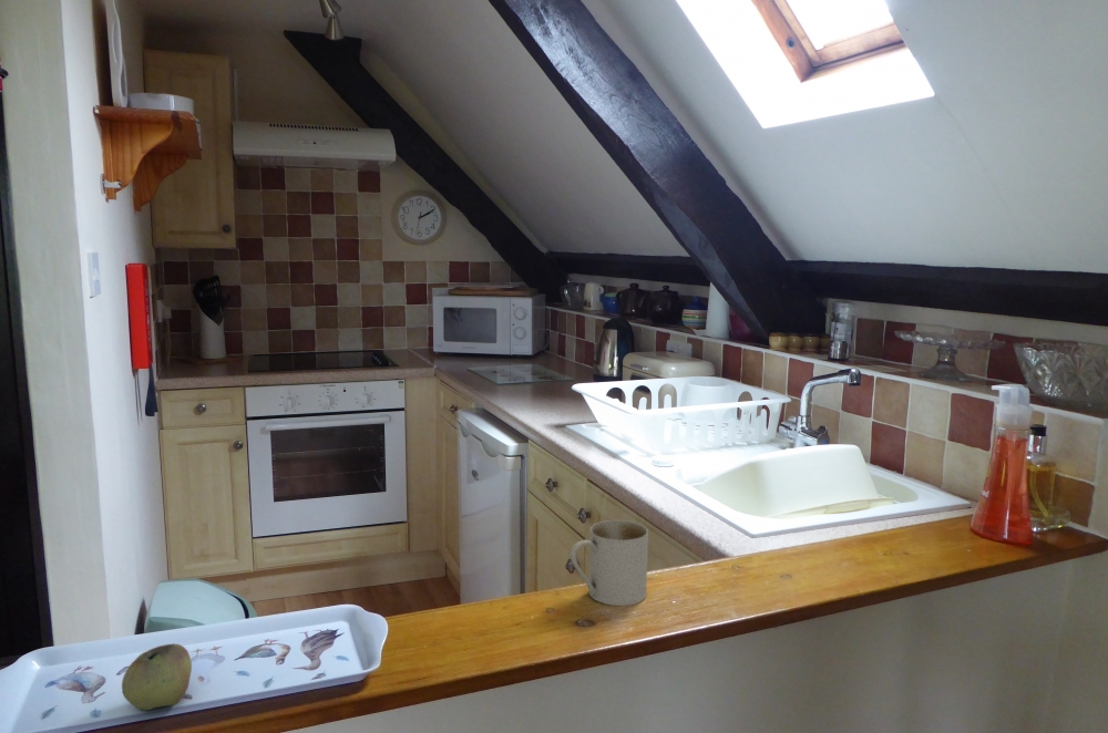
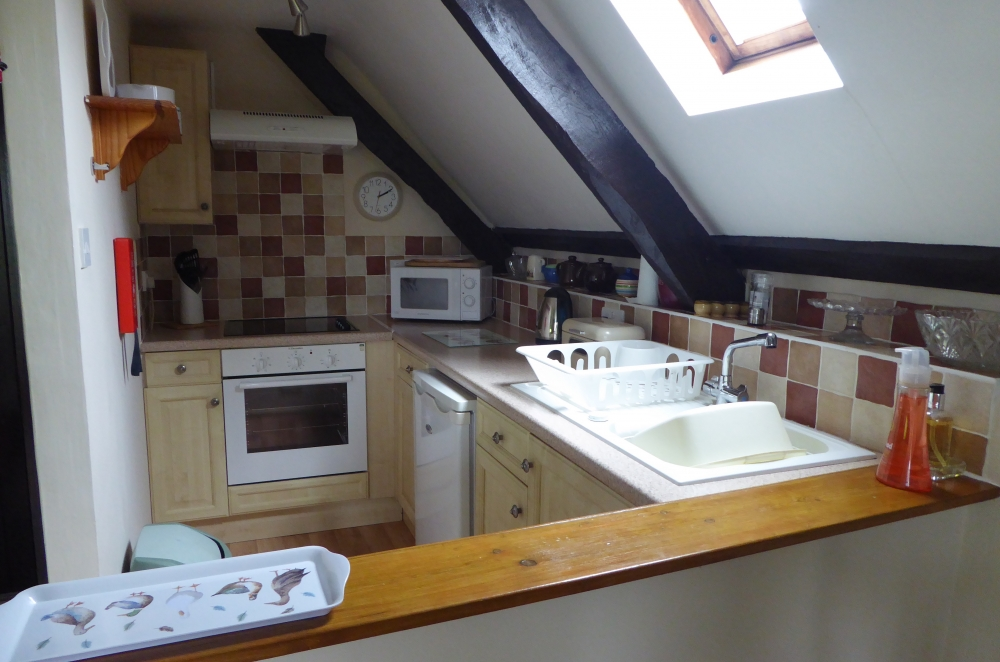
- mug (607, 564)
- apple (165, 673)
